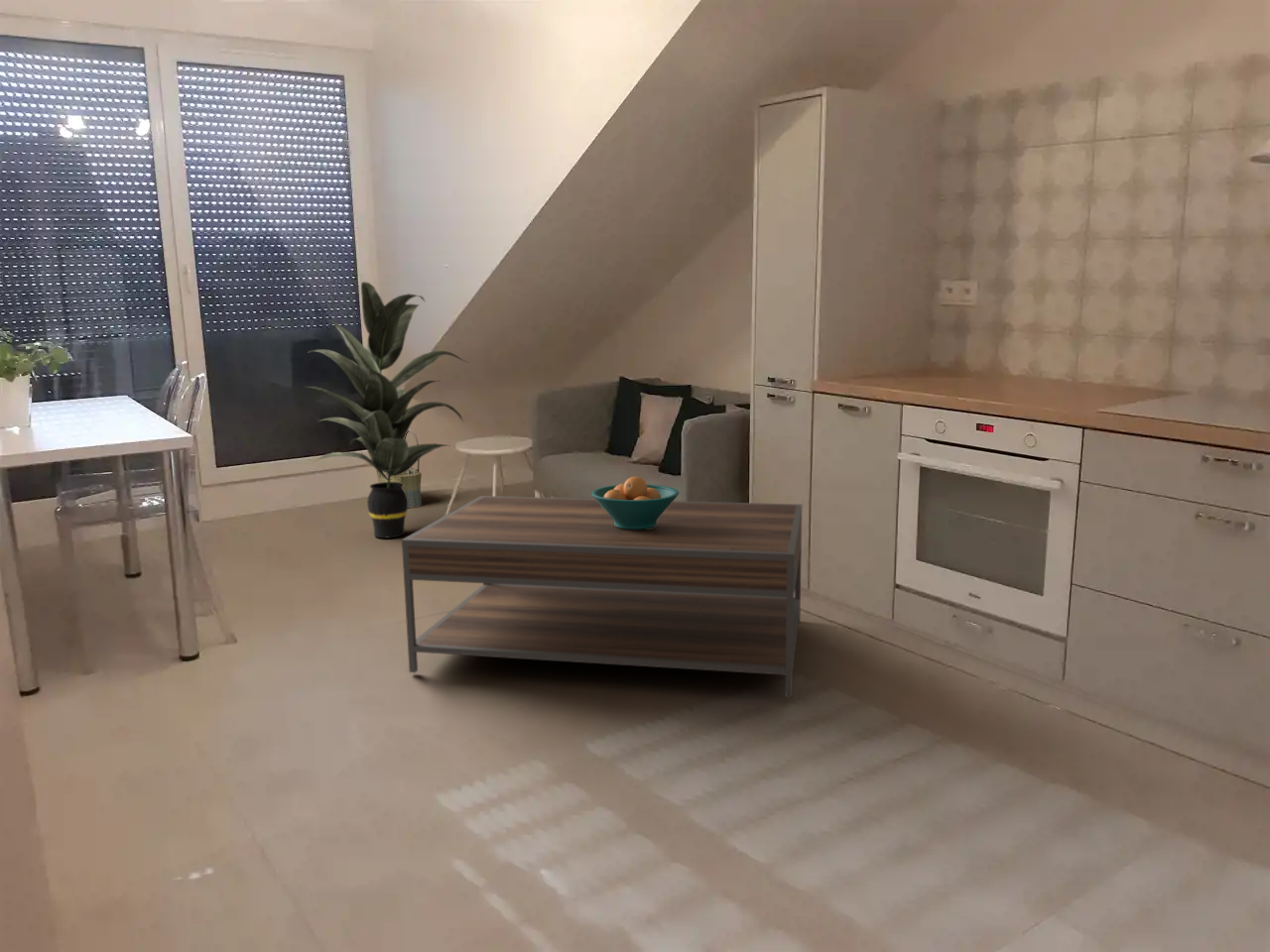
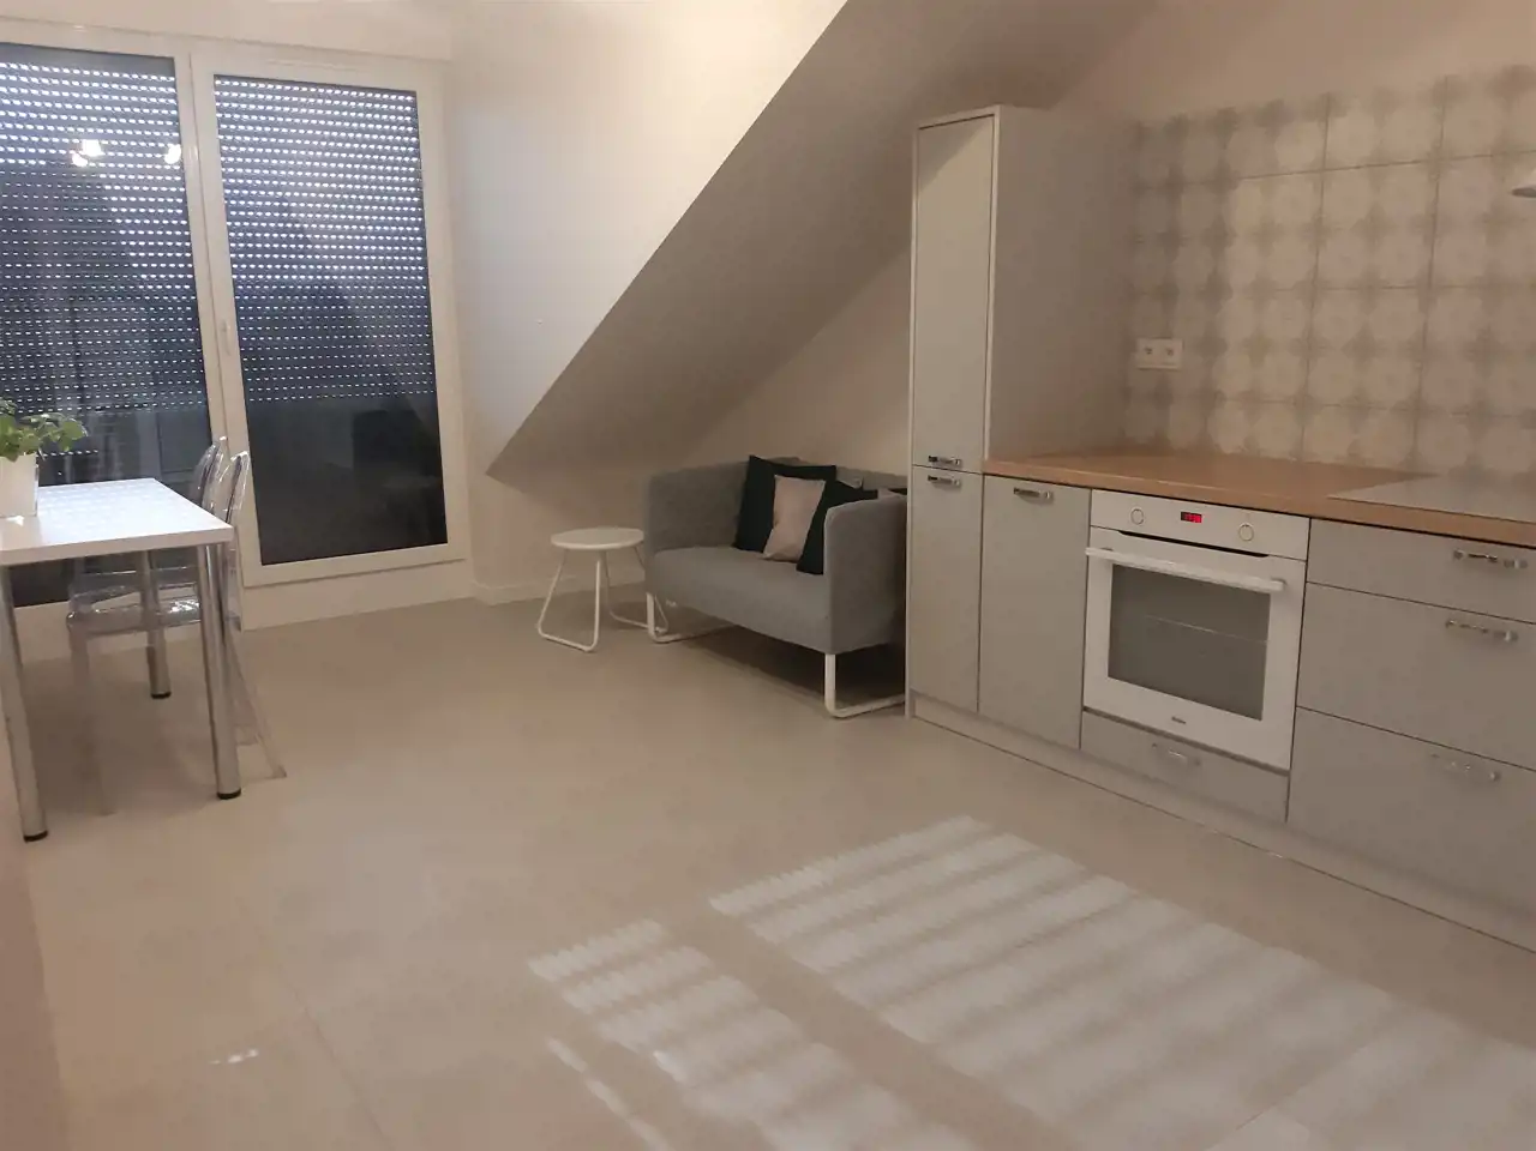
- coffee table (617, 581)
- fruit bowl (635, 500)
- basket (402, 473)
- indoor plant (385, 410)
